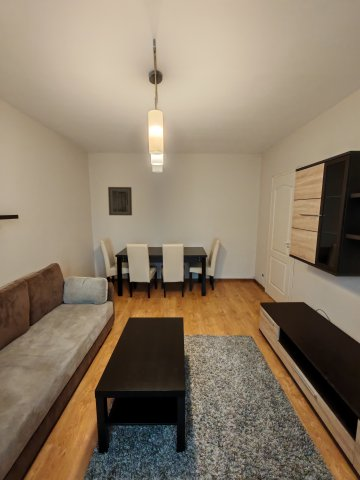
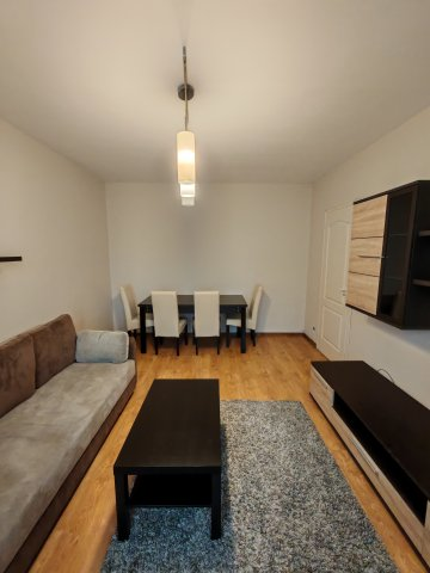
- wall art (120, 201)
